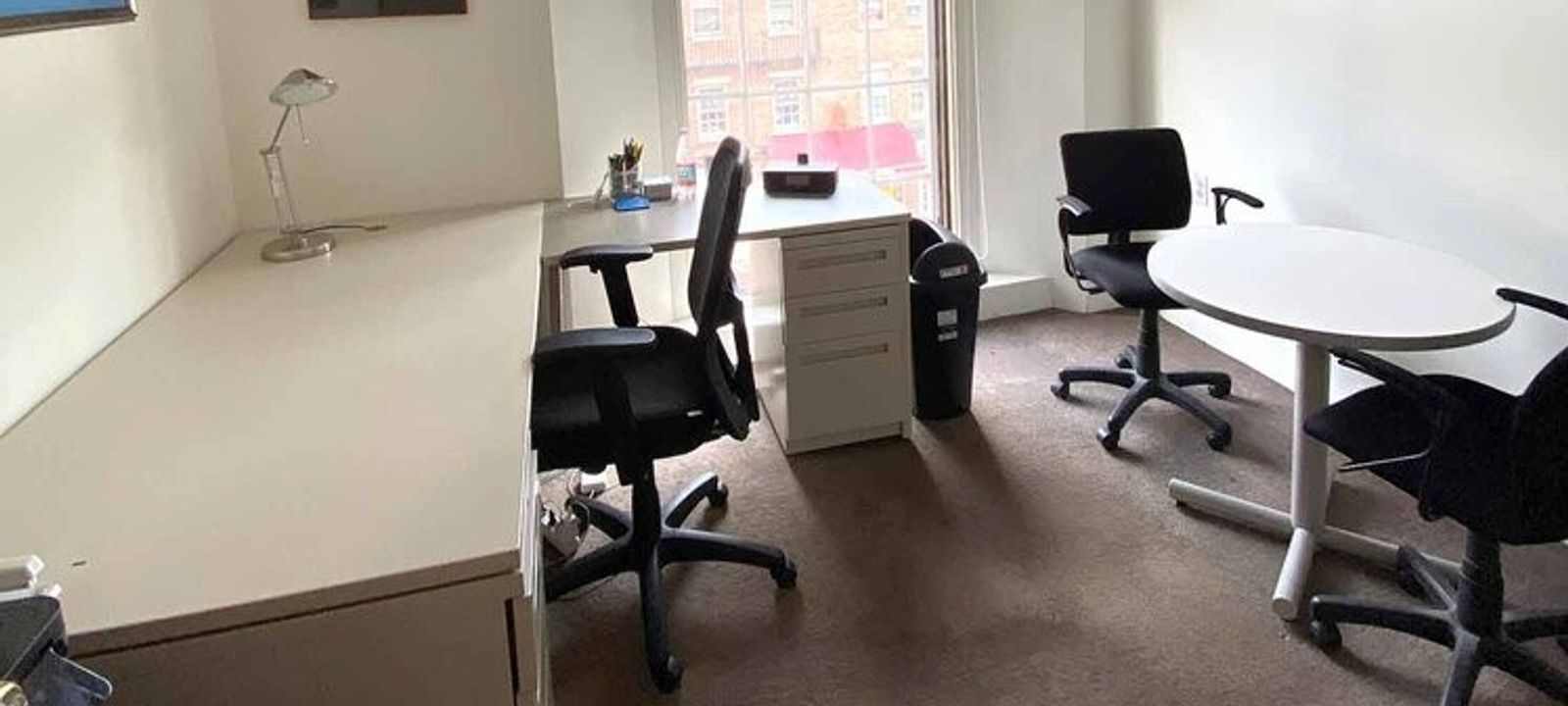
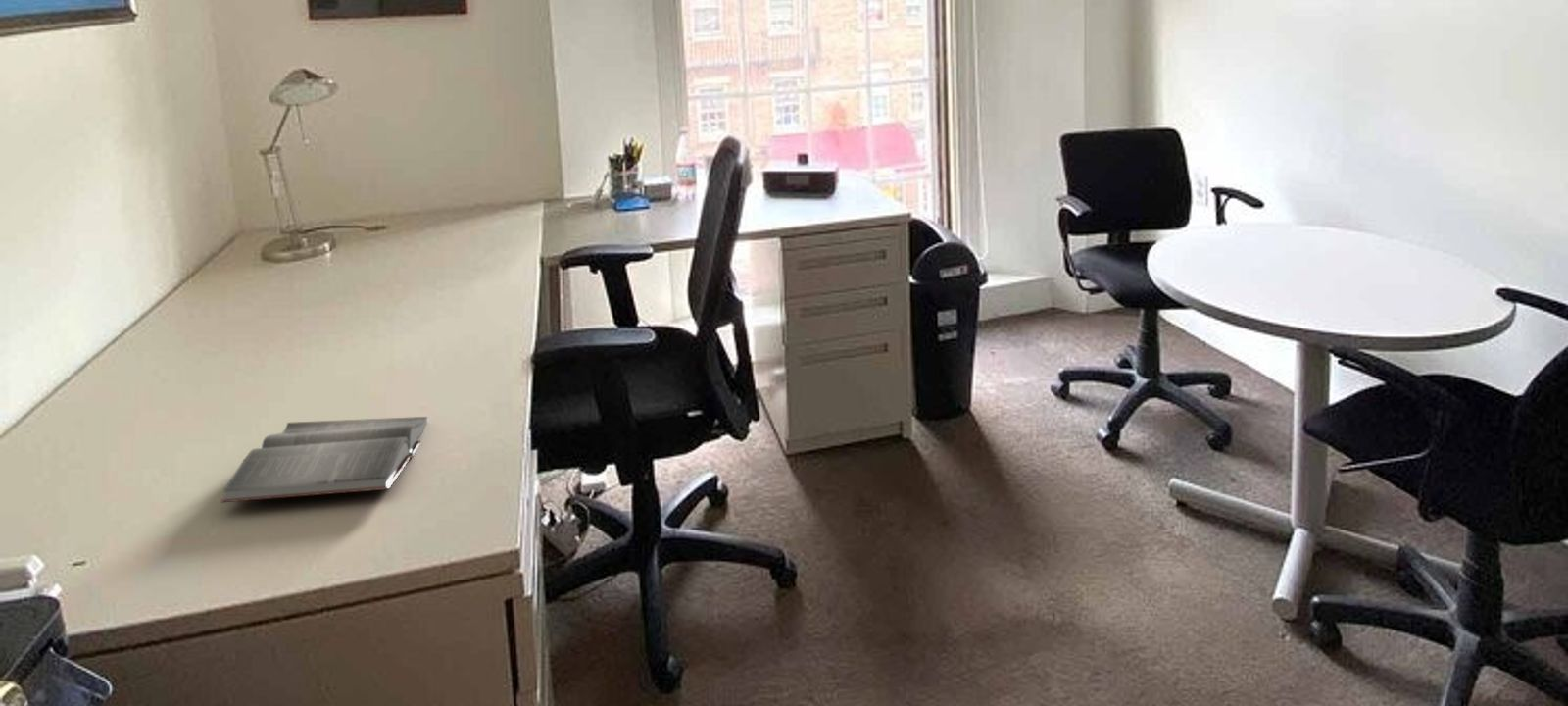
+ hardback book (334, 450)
